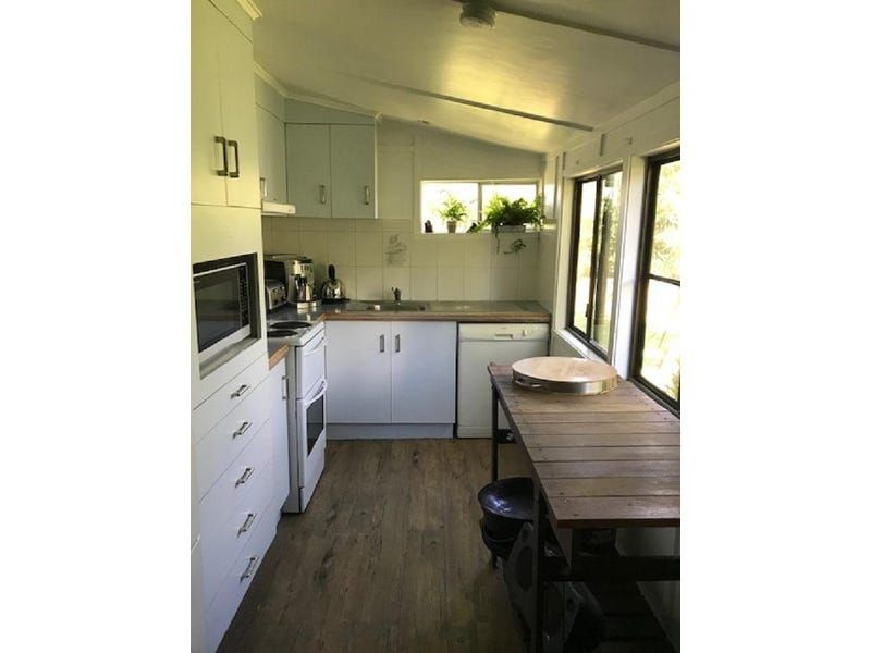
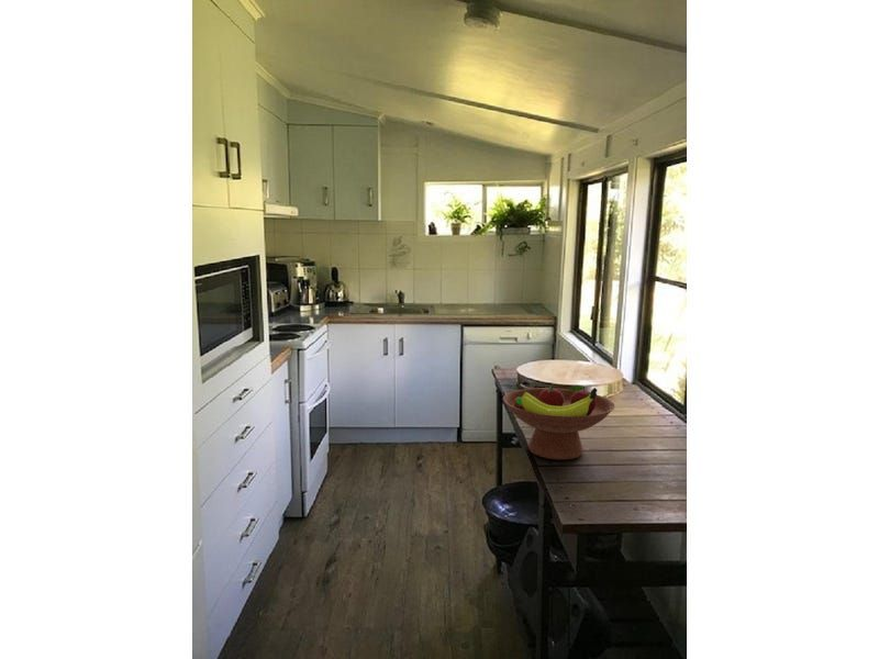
+ fruit bowl (557, 416)
